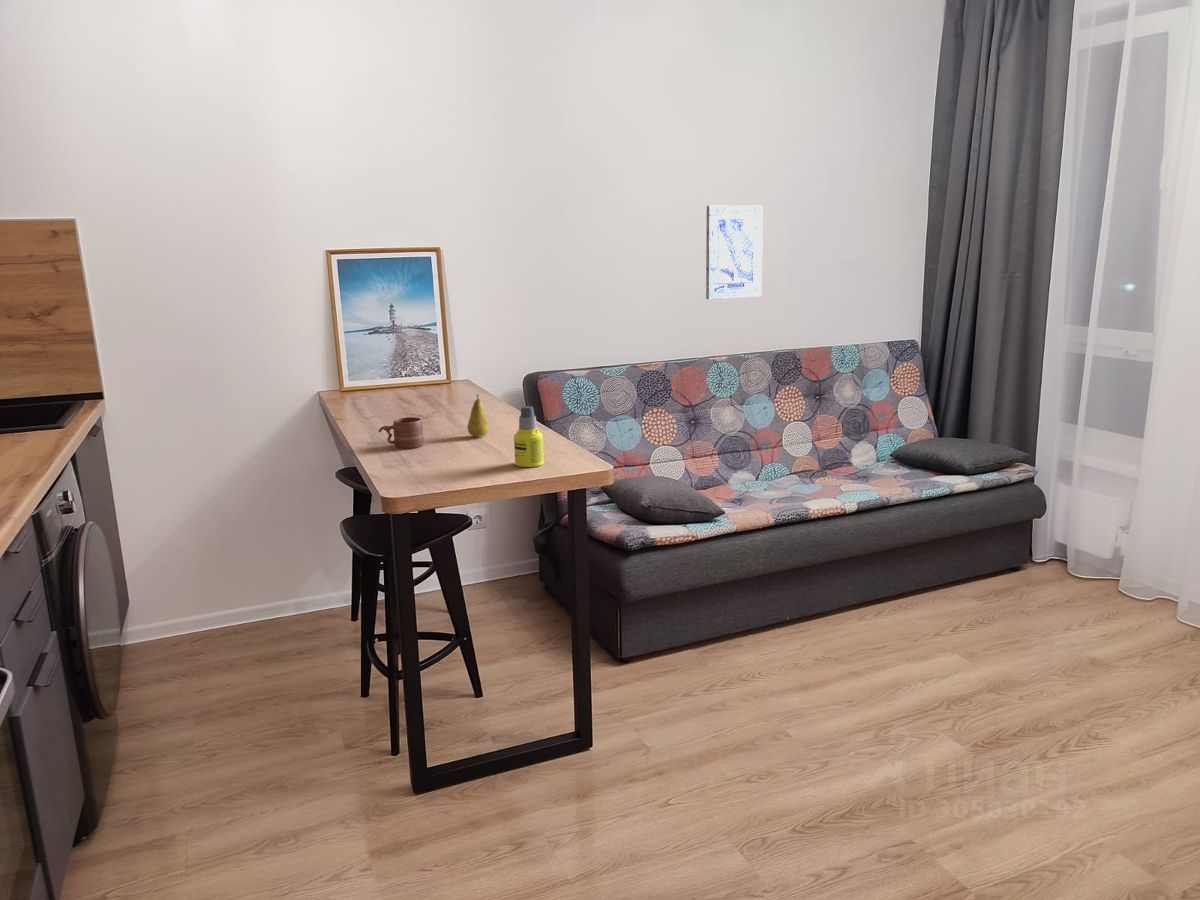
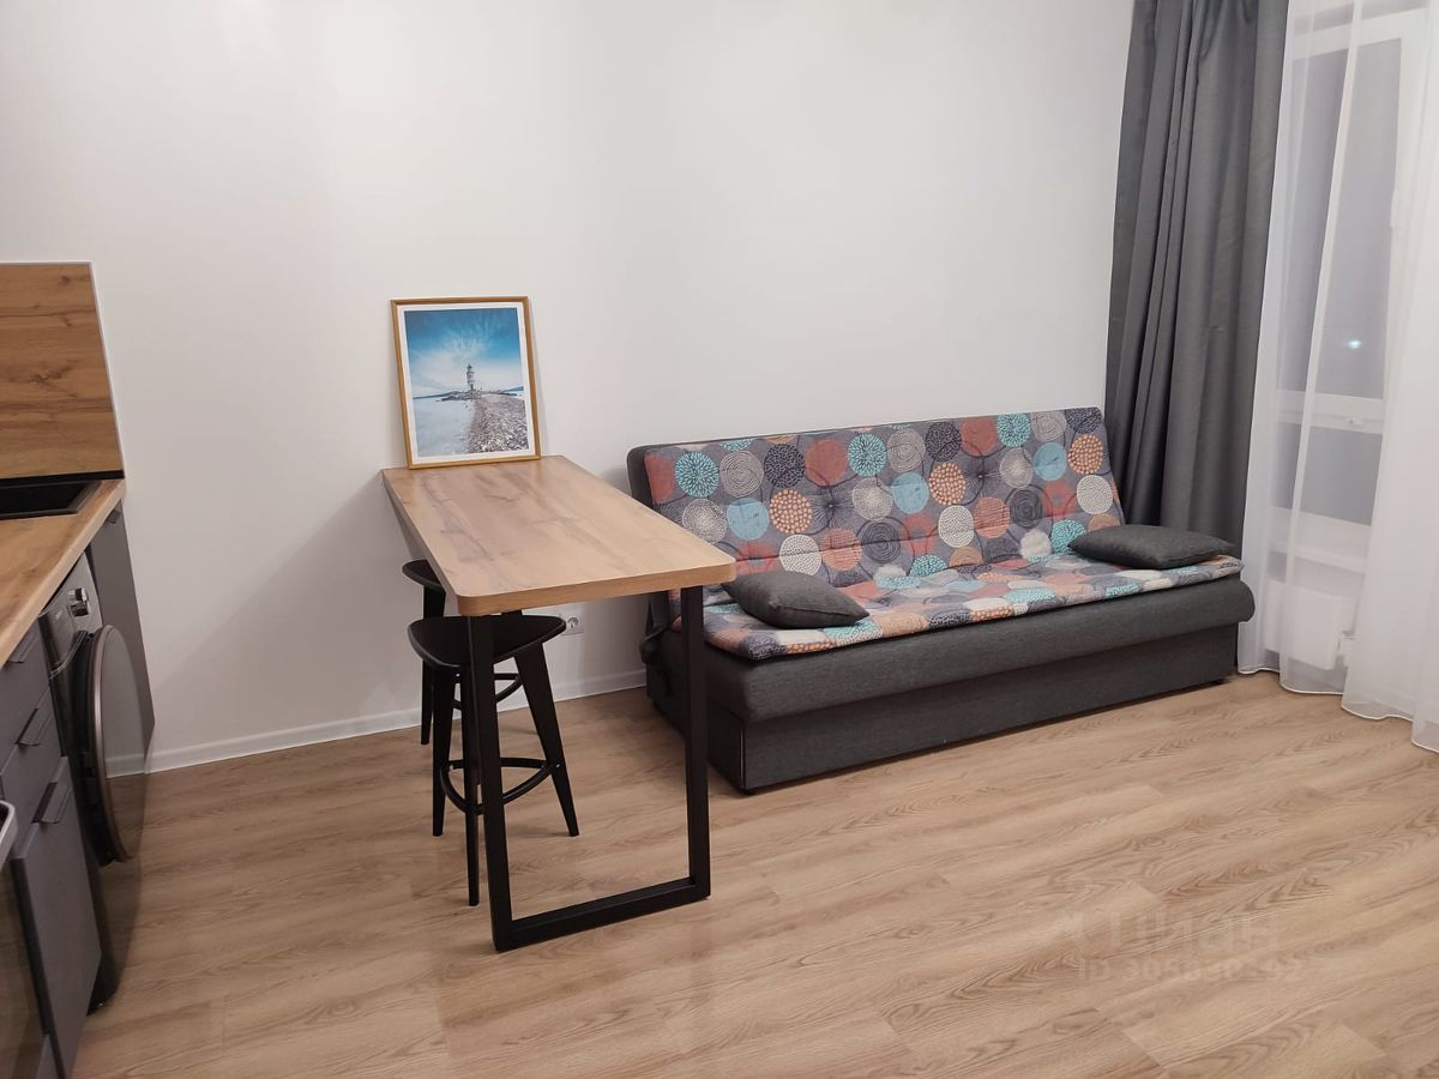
- fruit (477, 415)
- wall art (734, 252)
- mug (400, 433)
- bottle (528, 435)
